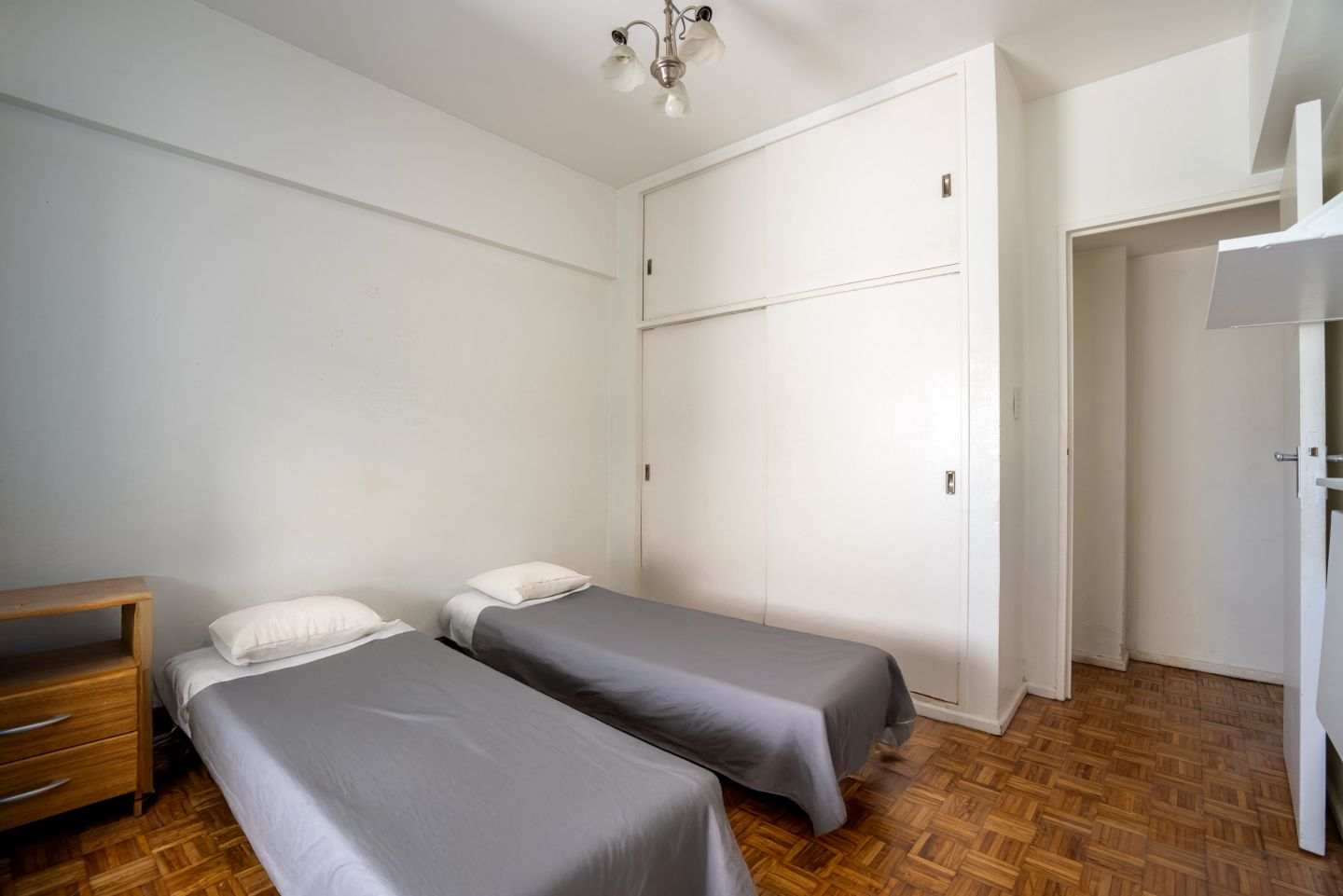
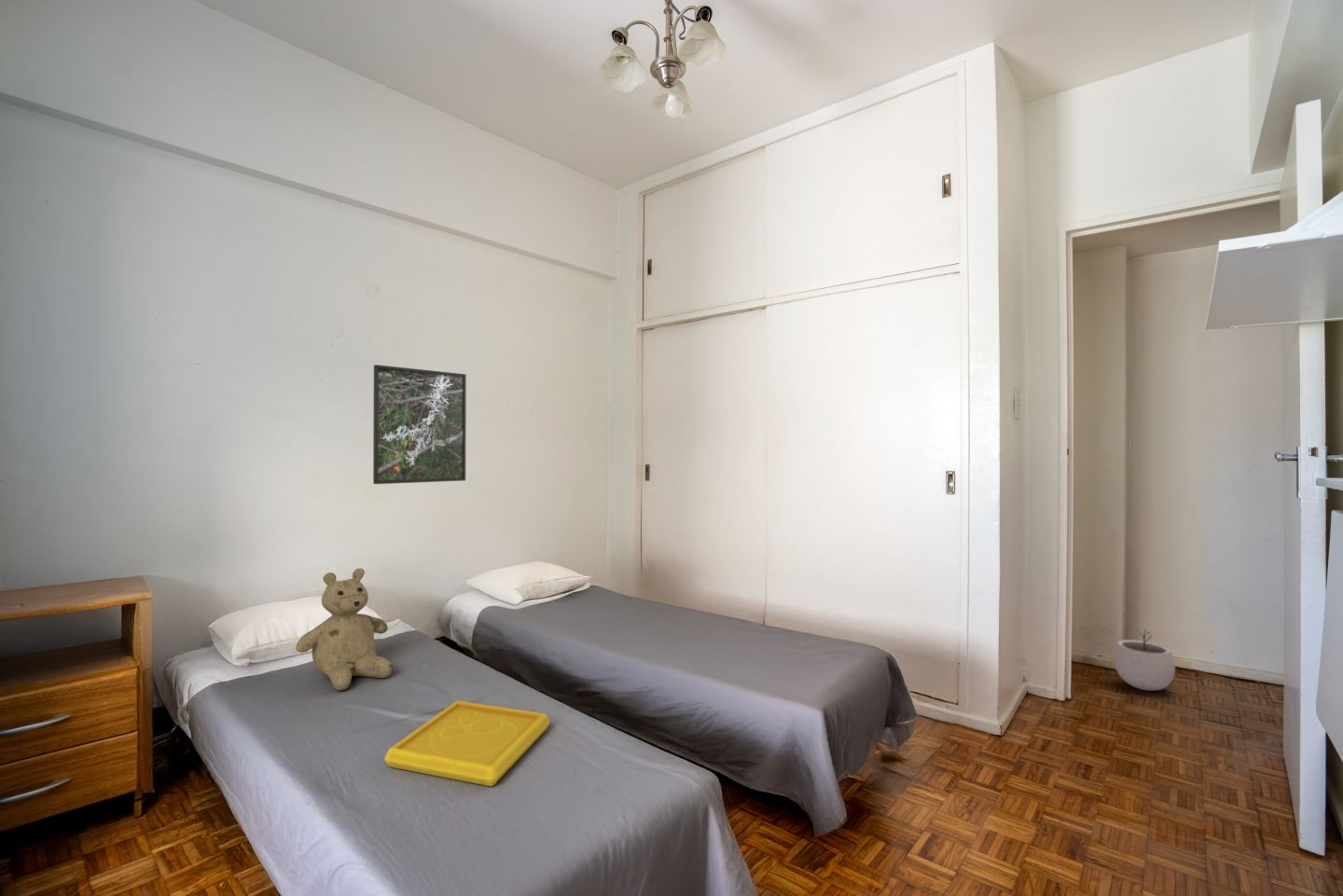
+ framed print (422, 425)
+ teddy bear (351, 625)
+ plant pot (1143, 657)
+ serving tray (472, 738)
